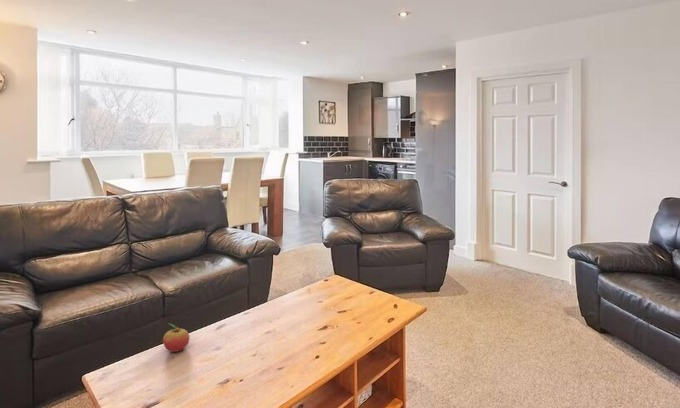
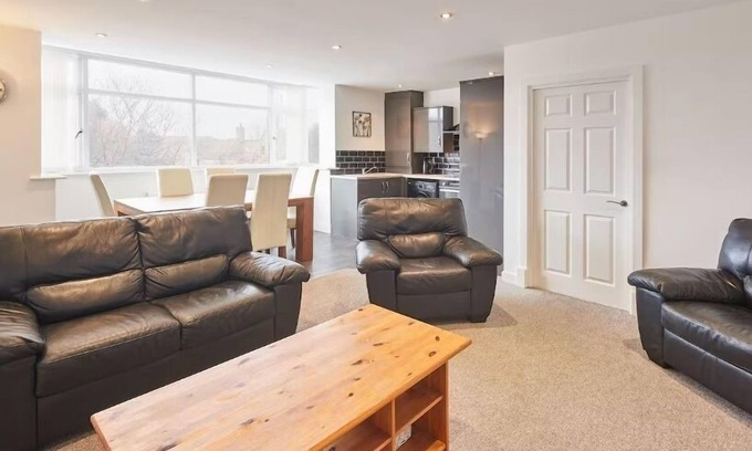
- fruit (176, 337)
